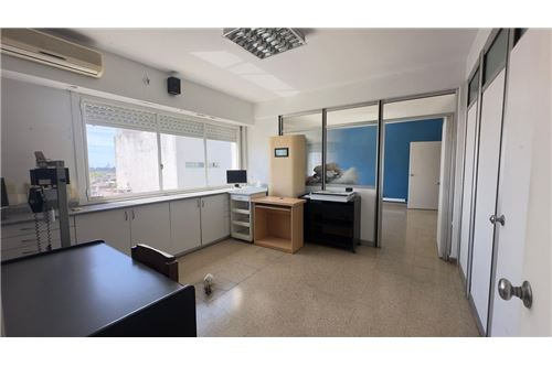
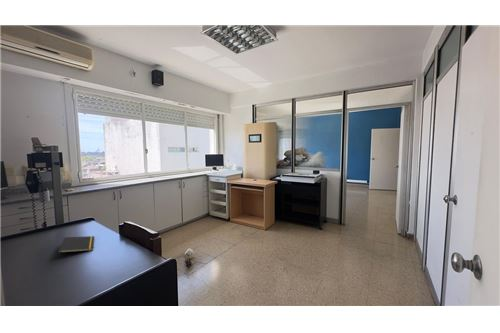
+ notepad (78, 243)
